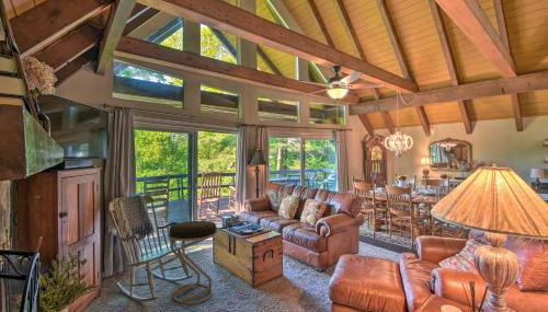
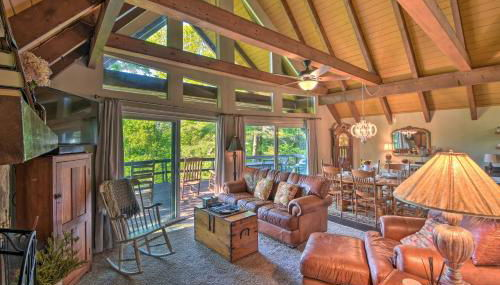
- stool (192, 261)
